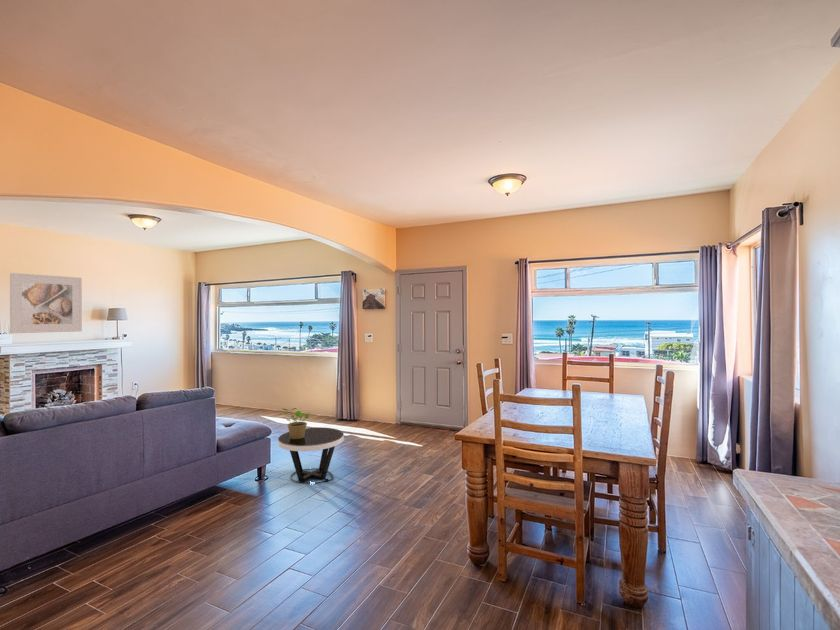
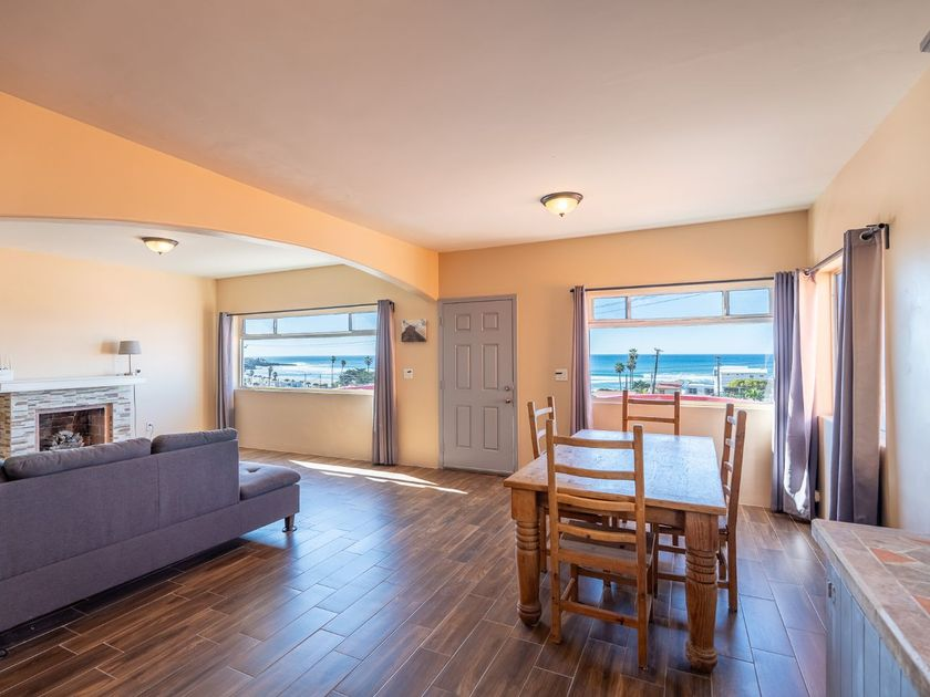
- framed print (48, 303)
- potted plant (296, 421)
- side table (311, 450)
